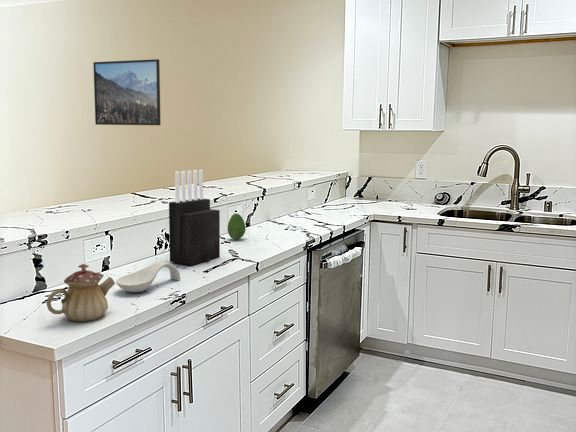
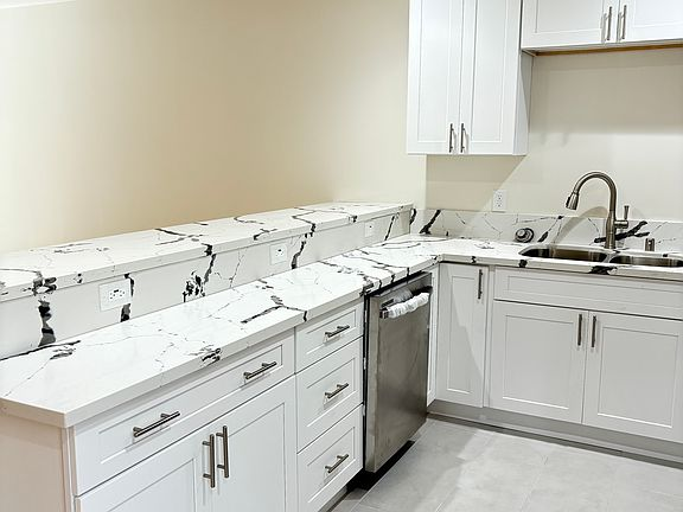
- knife block (197, 216)
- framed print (126, 93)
- teapot (81, 290)
- spoon rest (149, 276)
- fruit (236, 226)
